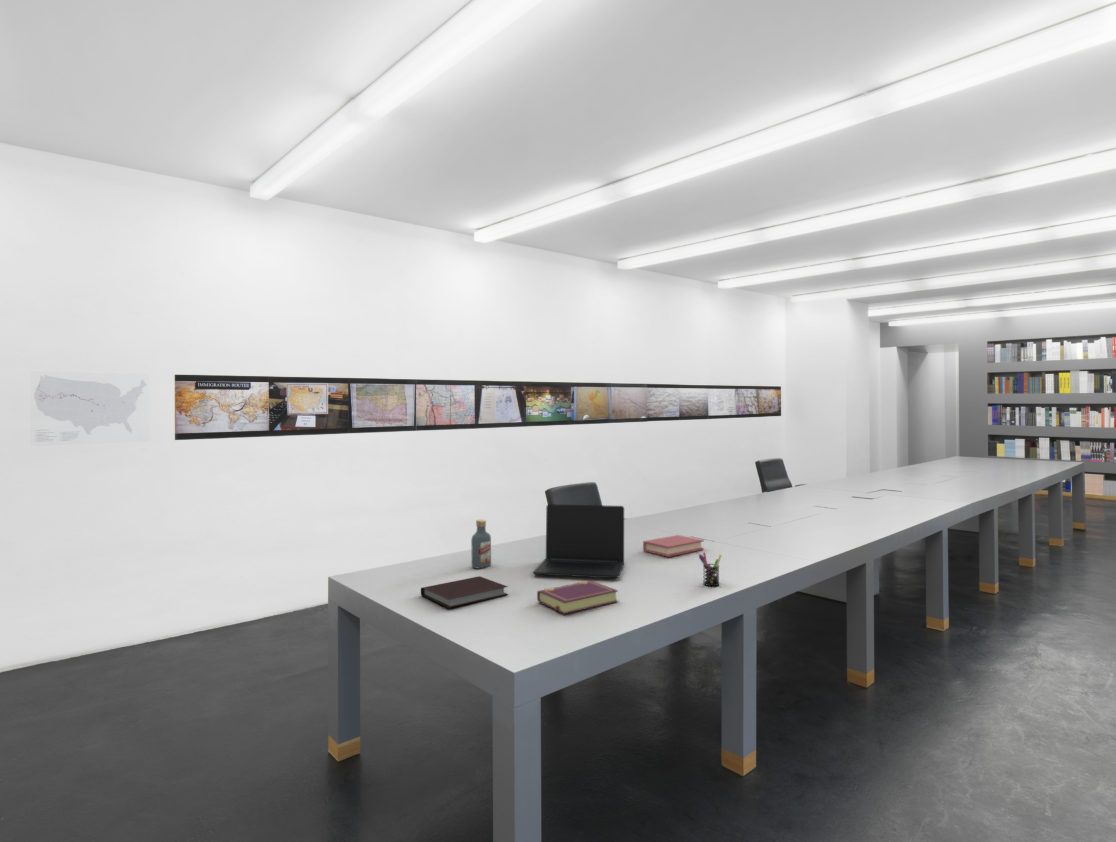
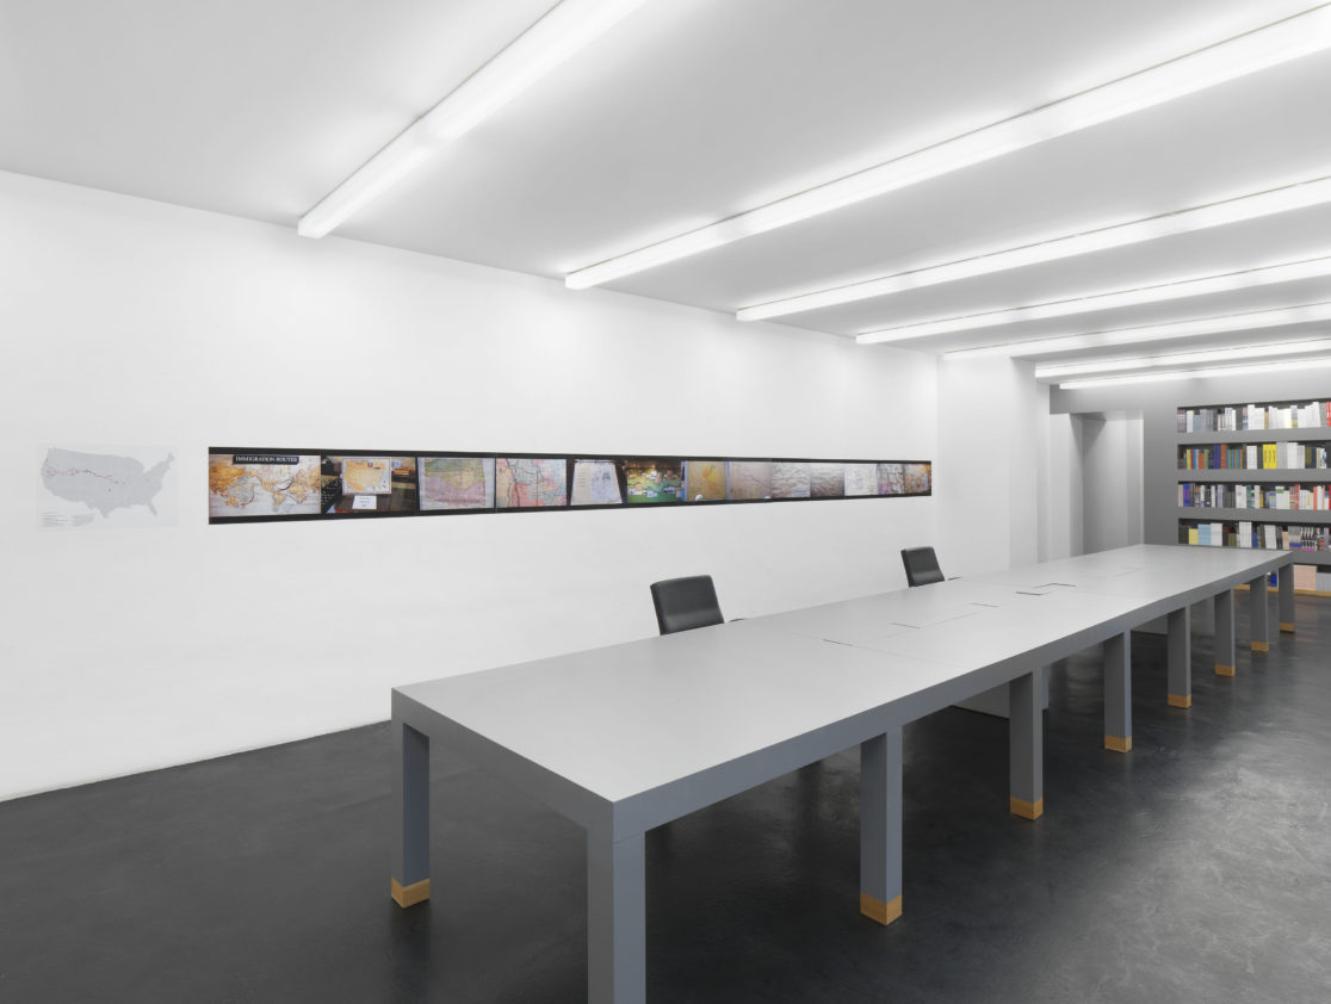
- book (673, 545)
- book (576, 595)
- pen holder (711, 568)
- vodka (481, 543)
- notebook (464, 590)
- laptop (580, 539)
